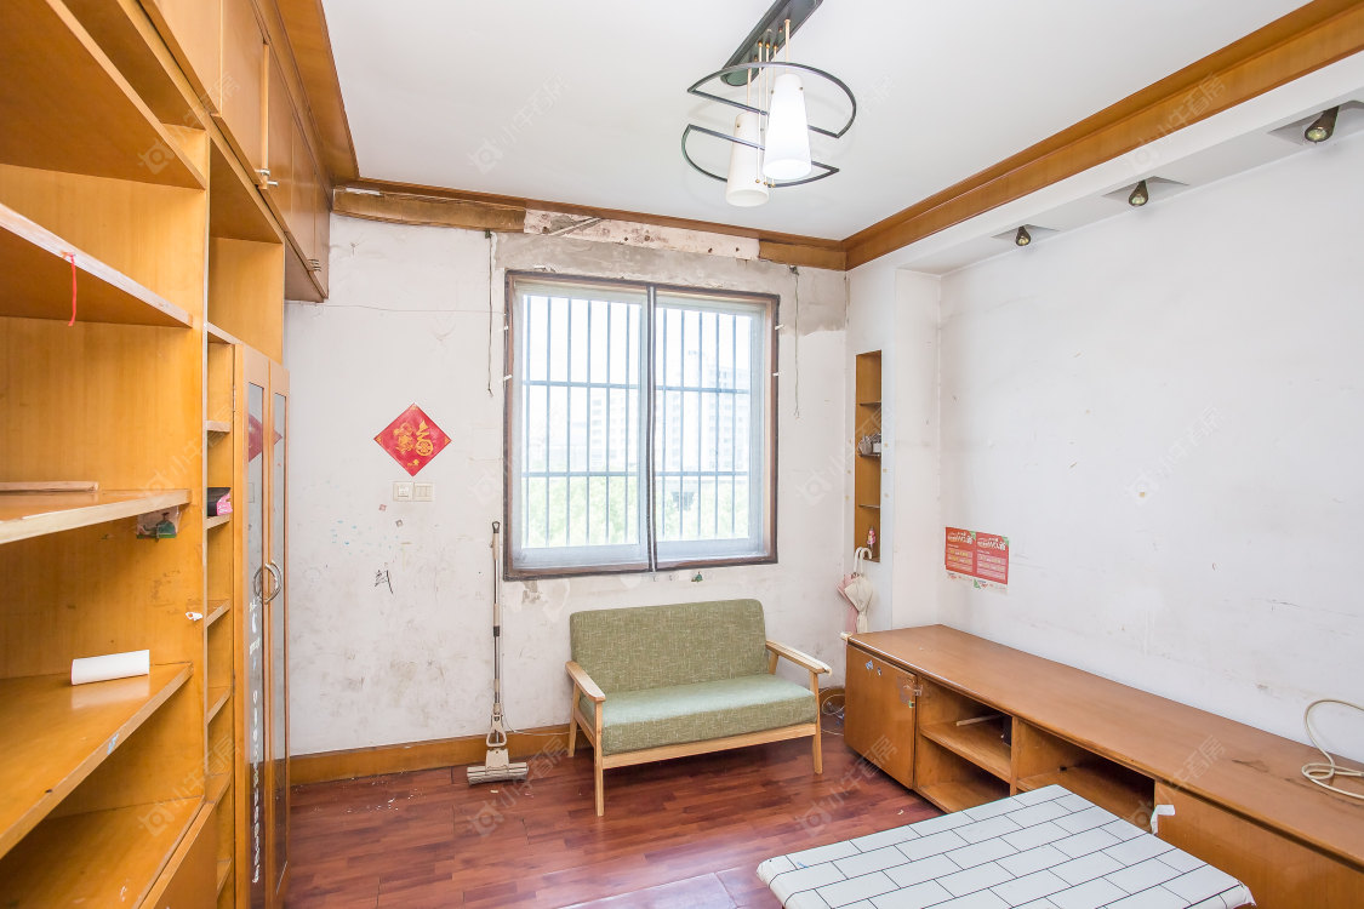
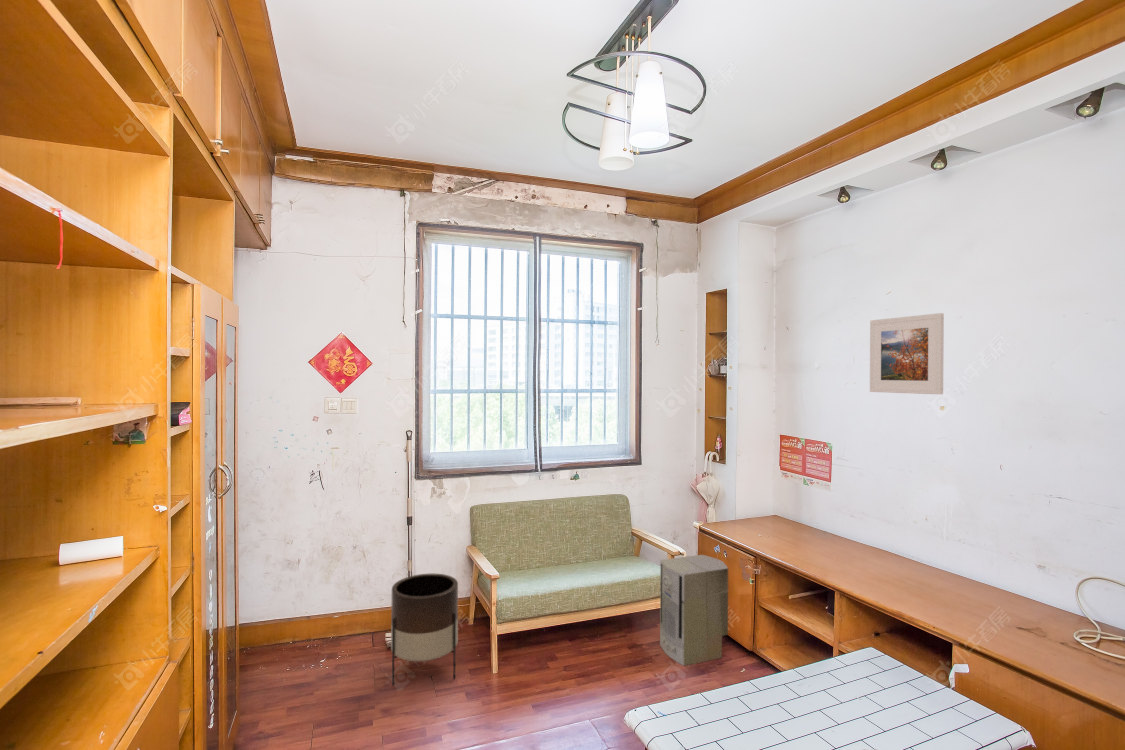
+ planter (425, 628)
+ air purifier (693, 607)
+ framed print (904, 355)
